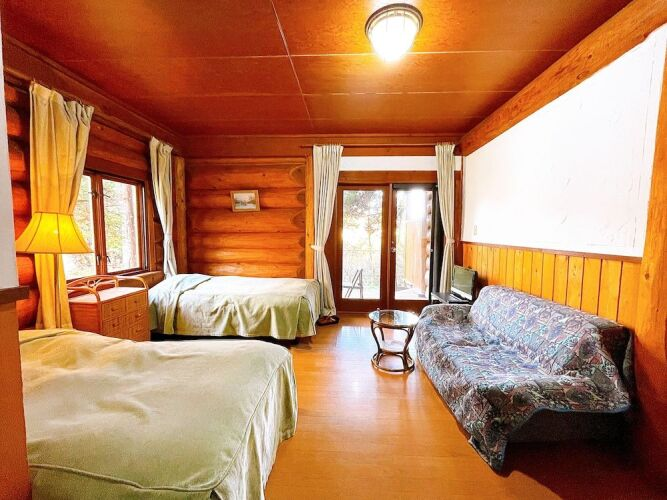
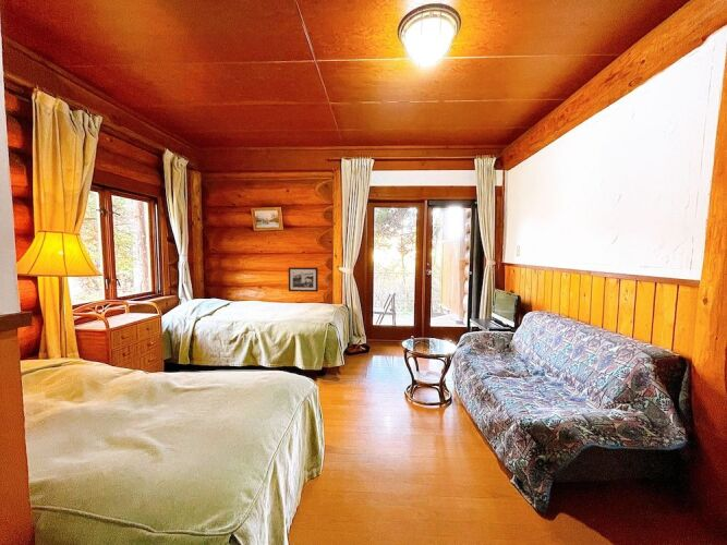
+ picture frame (303, 279)
